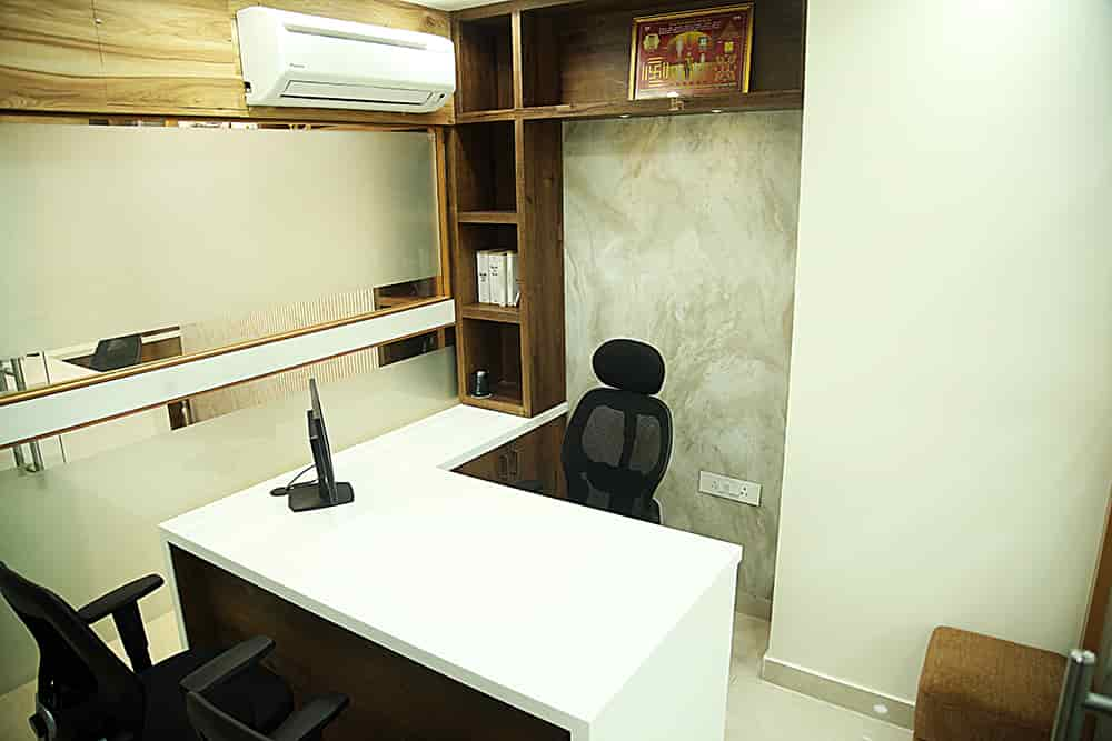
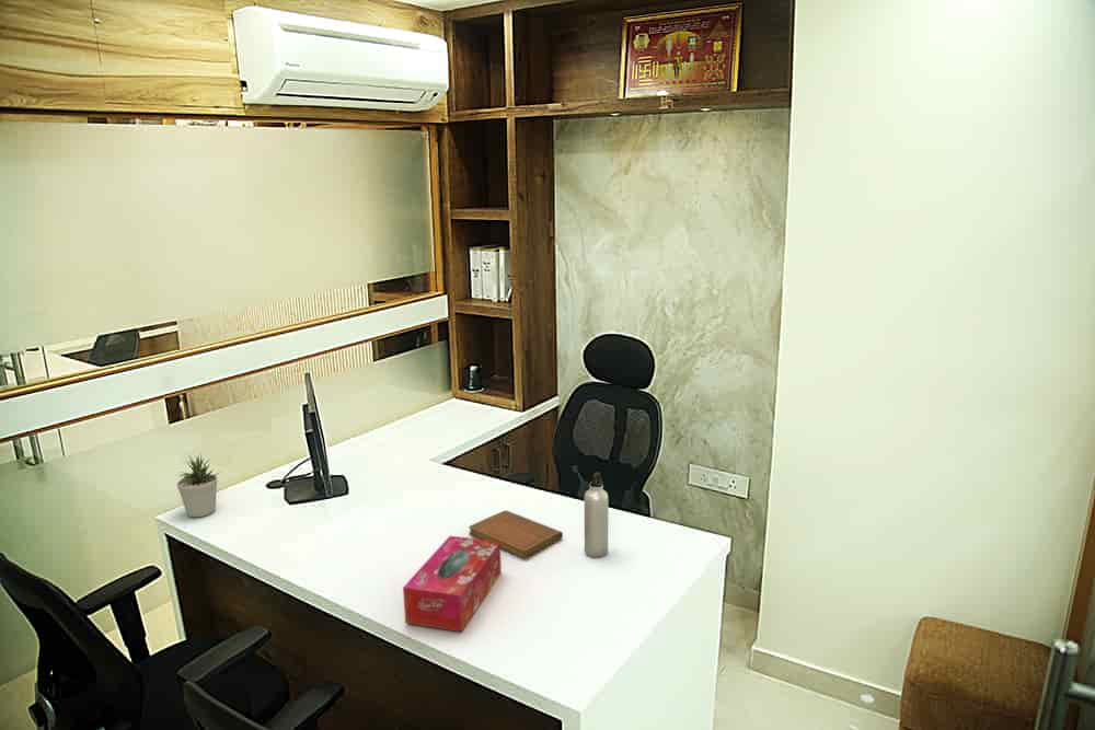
+ potted plant (199, 484)
+ notebook (515, 532)
+ water bottle (596, 513)
+ tissue box (454, 580)
